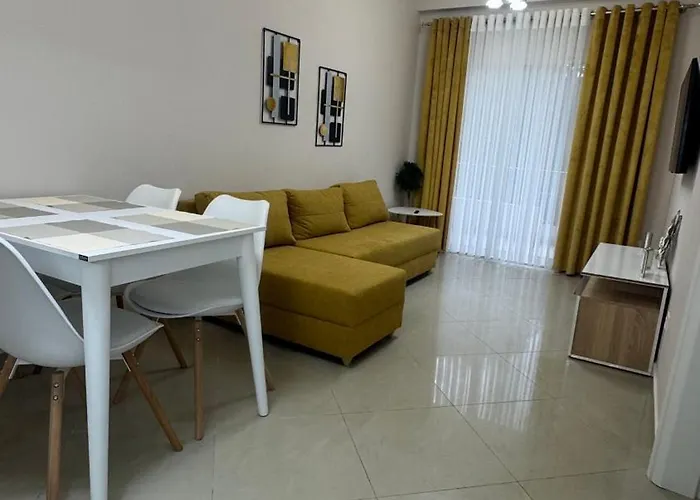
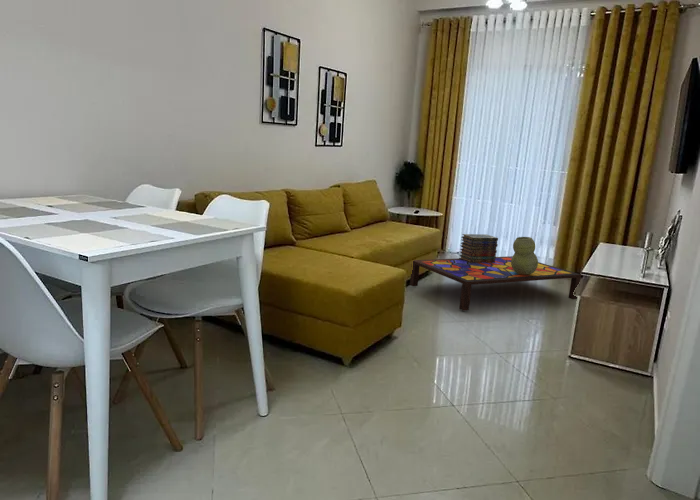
+ coffee table (494, 279)
+ vase (524, 255)
+ book stack (478, 247)
